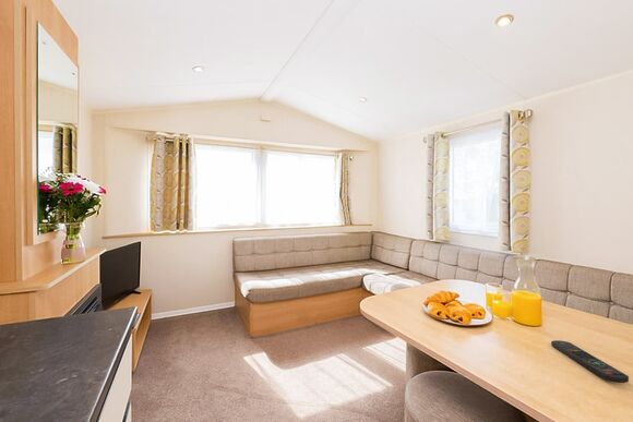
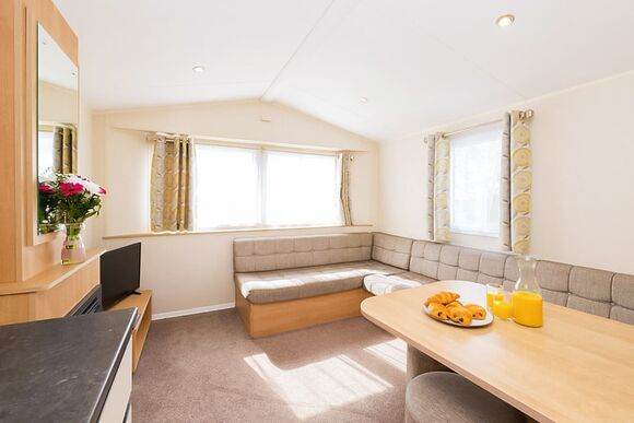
- remote control (585, 359)
